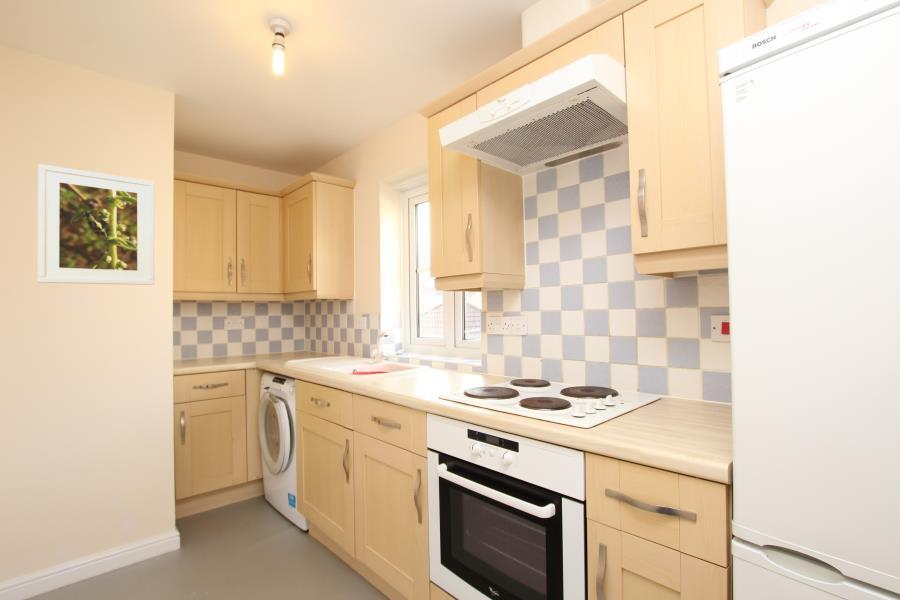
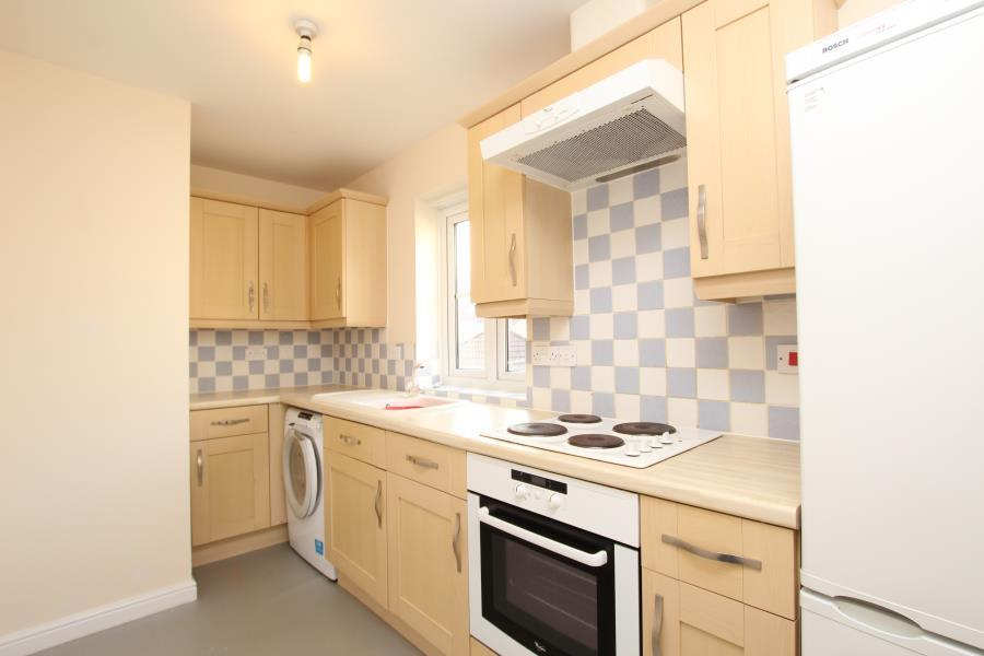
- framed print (100, 228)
